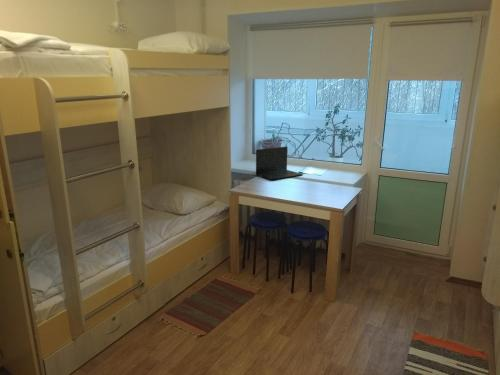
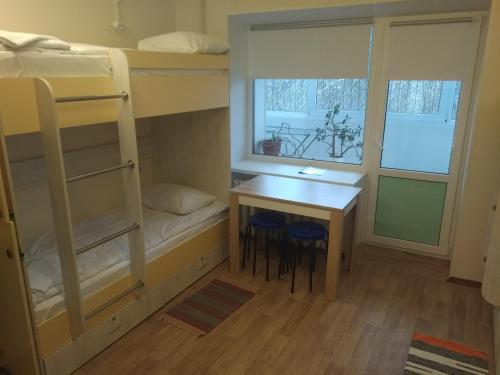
- laptop (279, 162)
